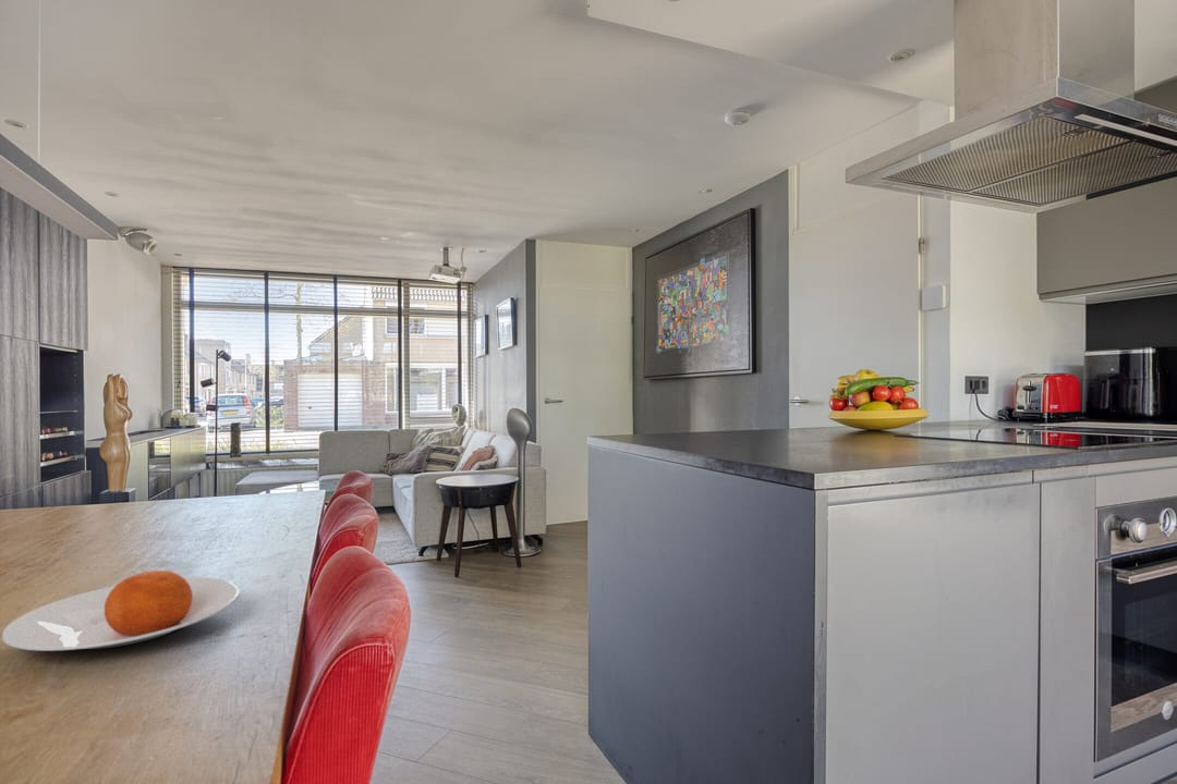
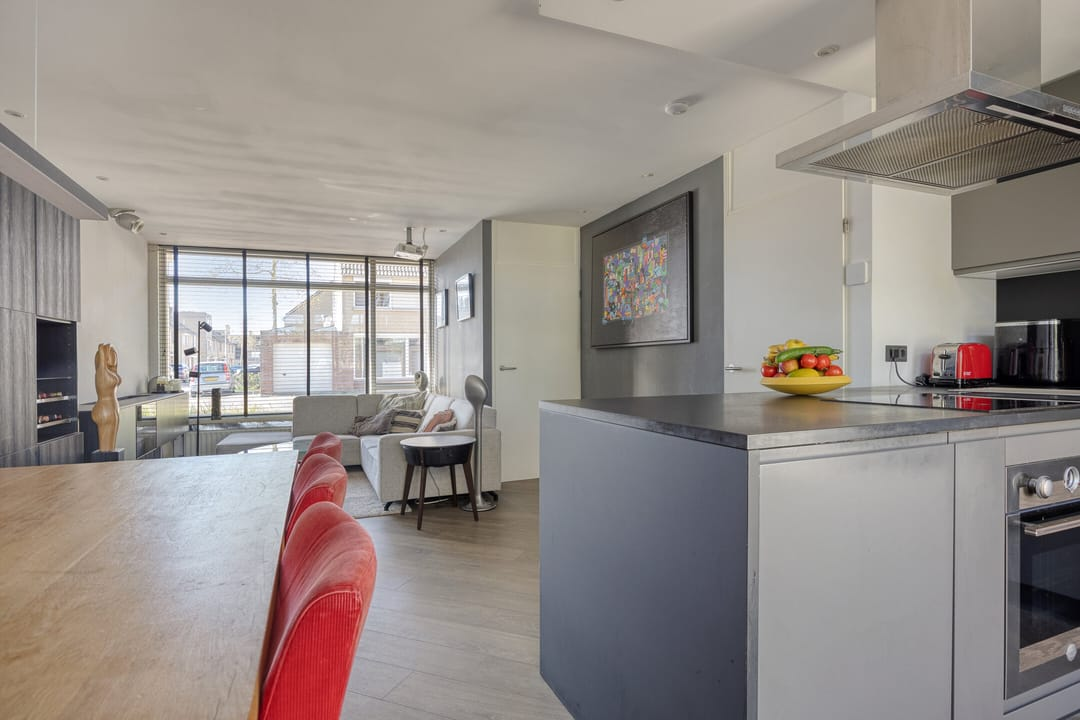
- plate (132, 601)
